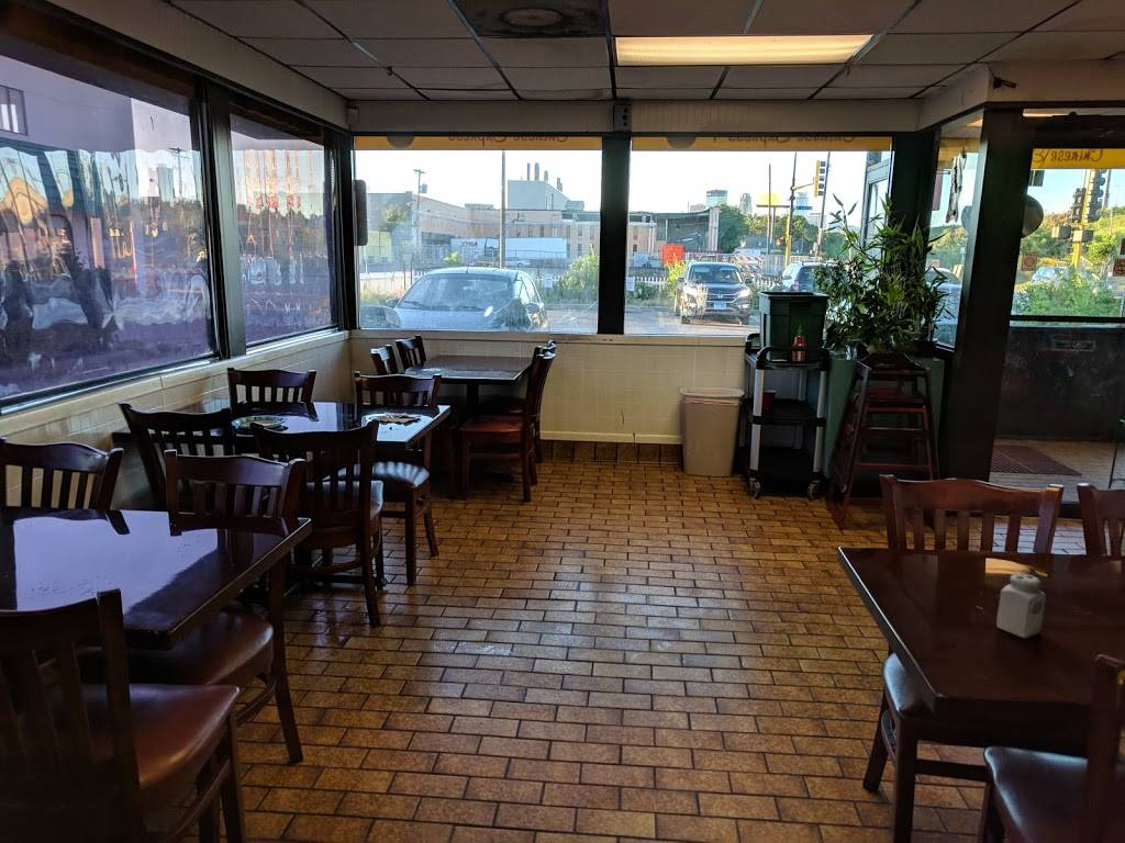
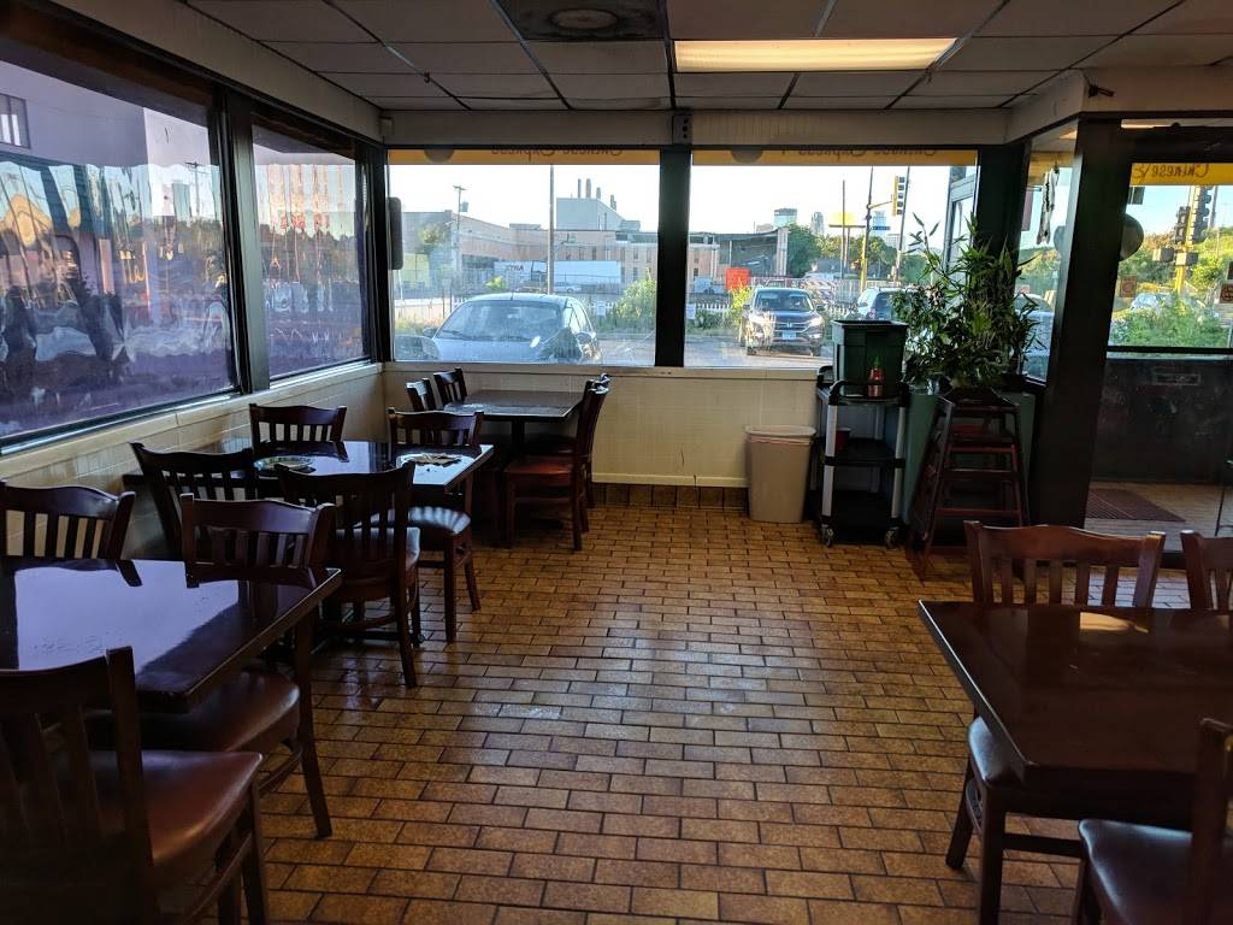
- salt shaker (1022, 603)
